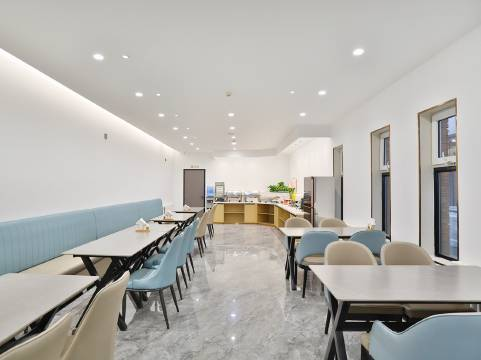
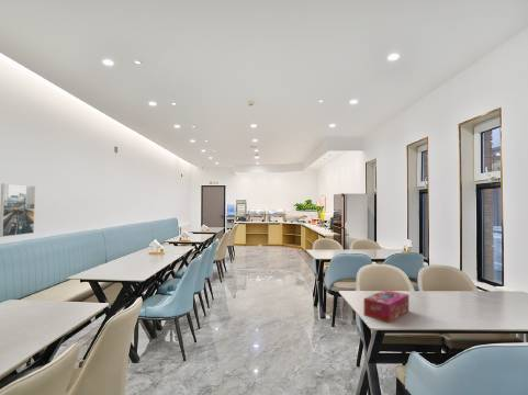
+ tissue box (386, 304)
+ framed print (18, 210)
